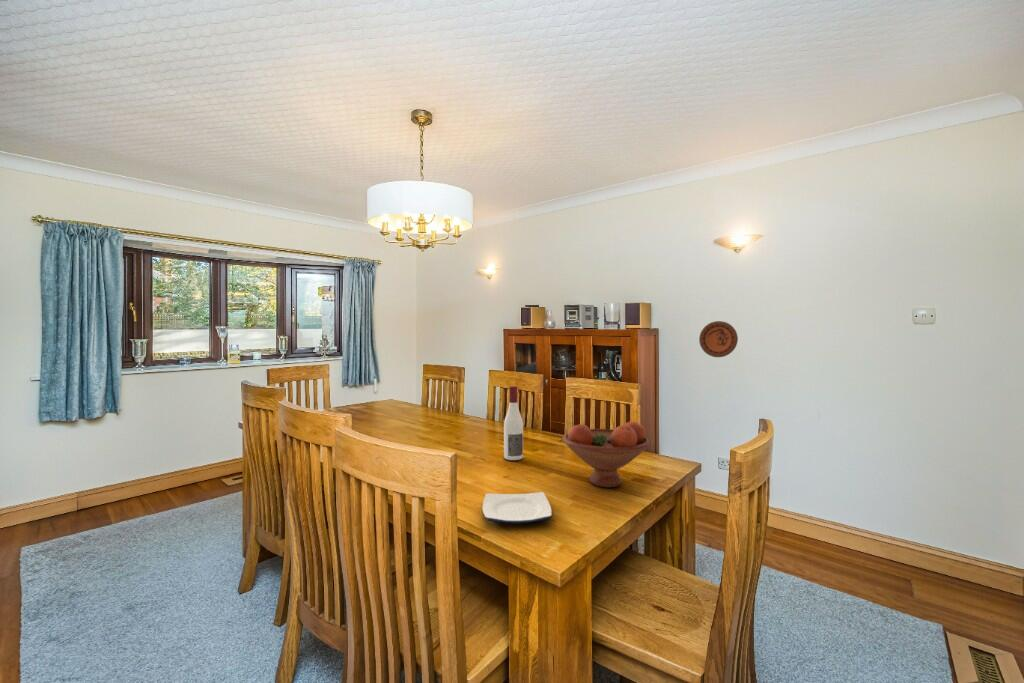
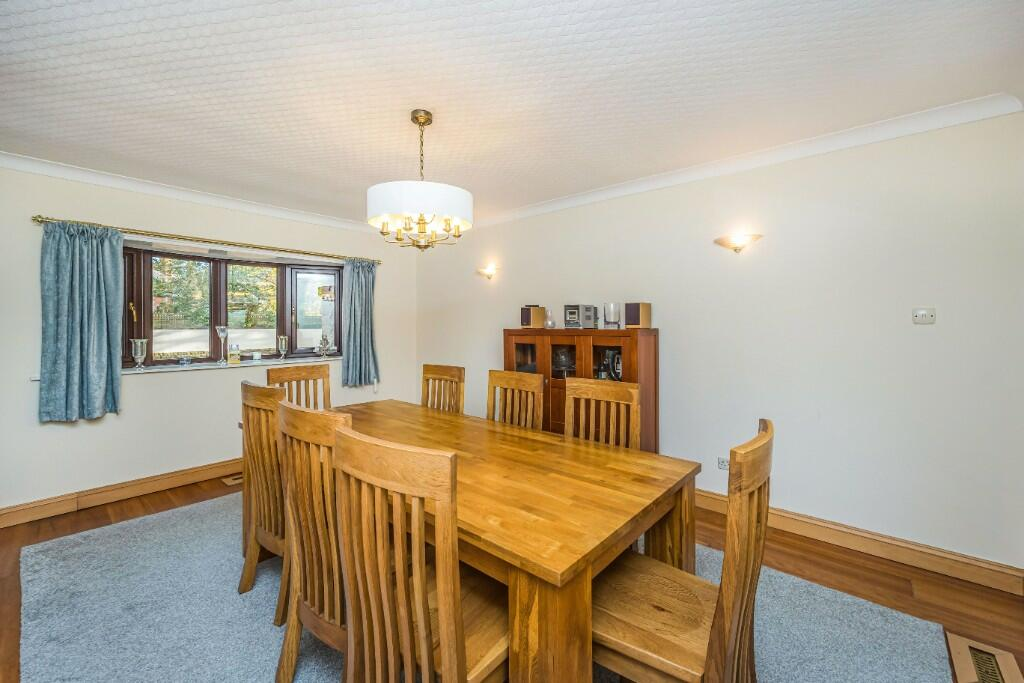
- alcohol (513, 422)
- plate (516, 508)
- fruit bowl (605, 451)
- decorative plate (718, 339)
